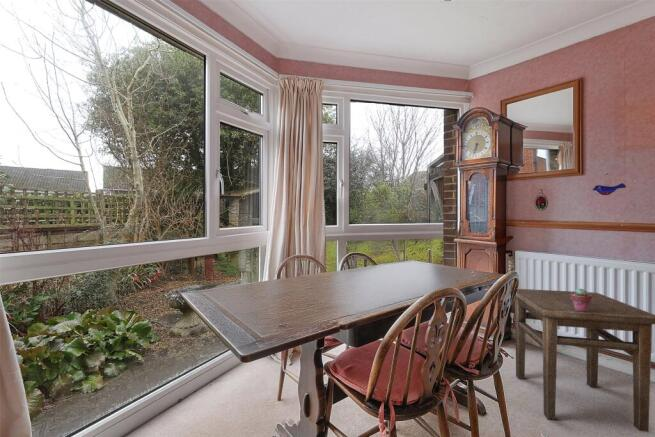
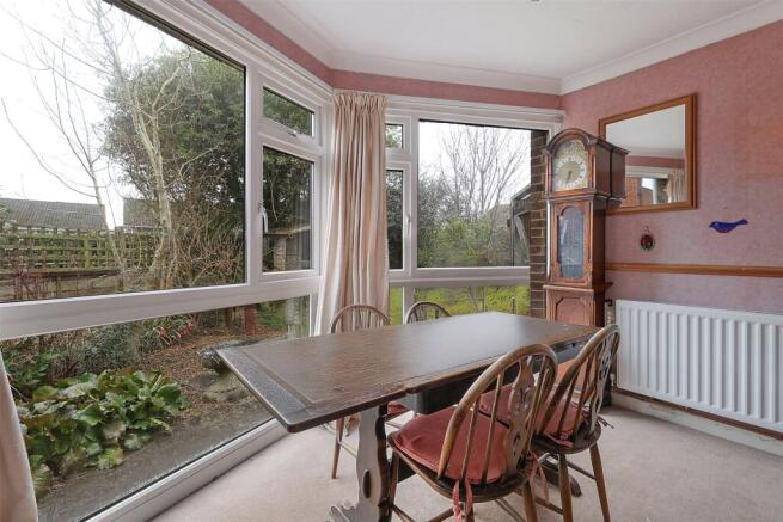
- side table (572, 345)
- potted succulent (581, 298)
